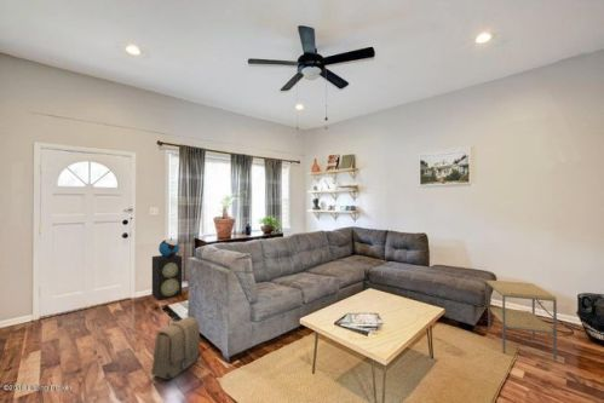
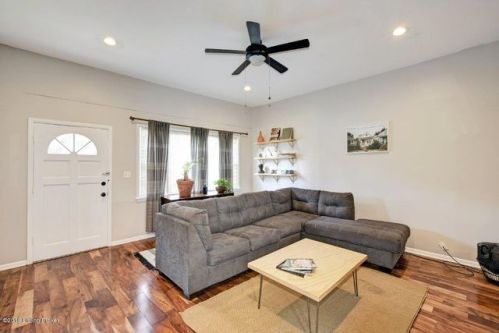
- speaker (167, 275)
- side table (518, 316)
- backpack (178, 344)
- decorative globe (168, 246)
